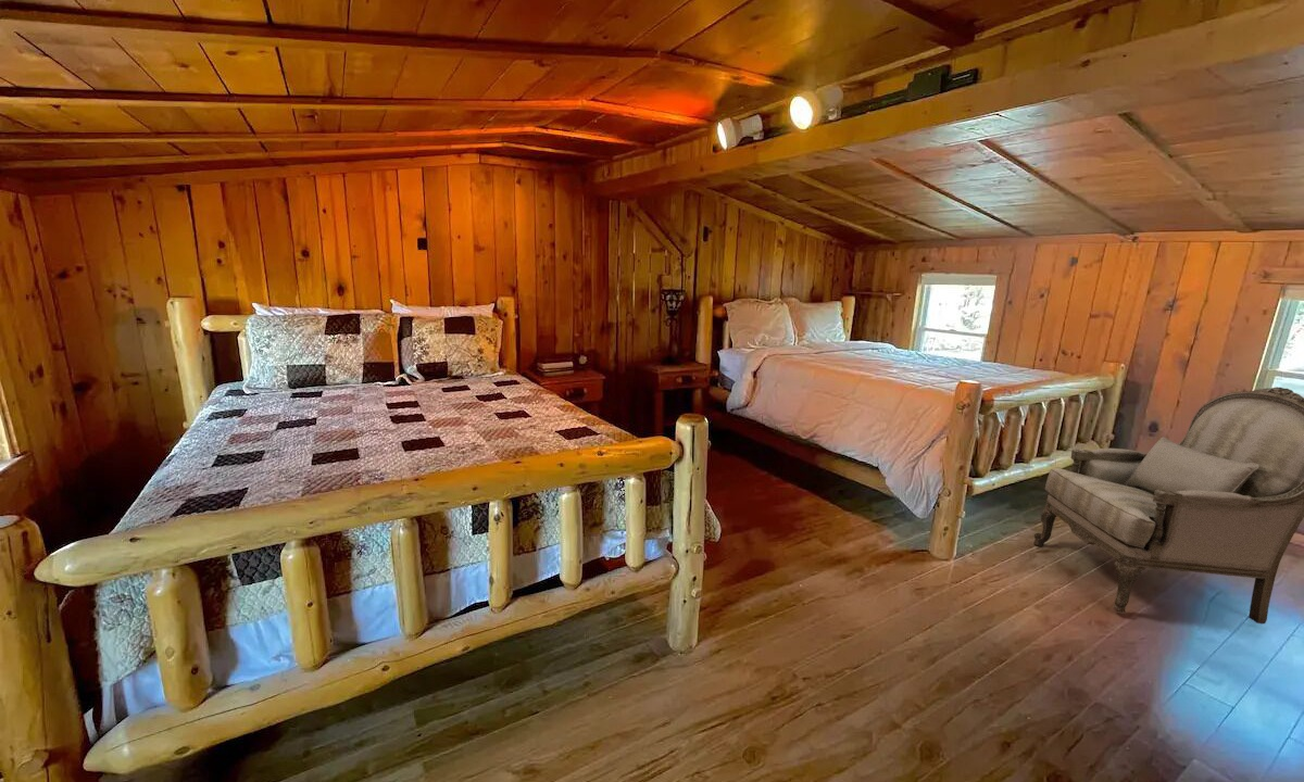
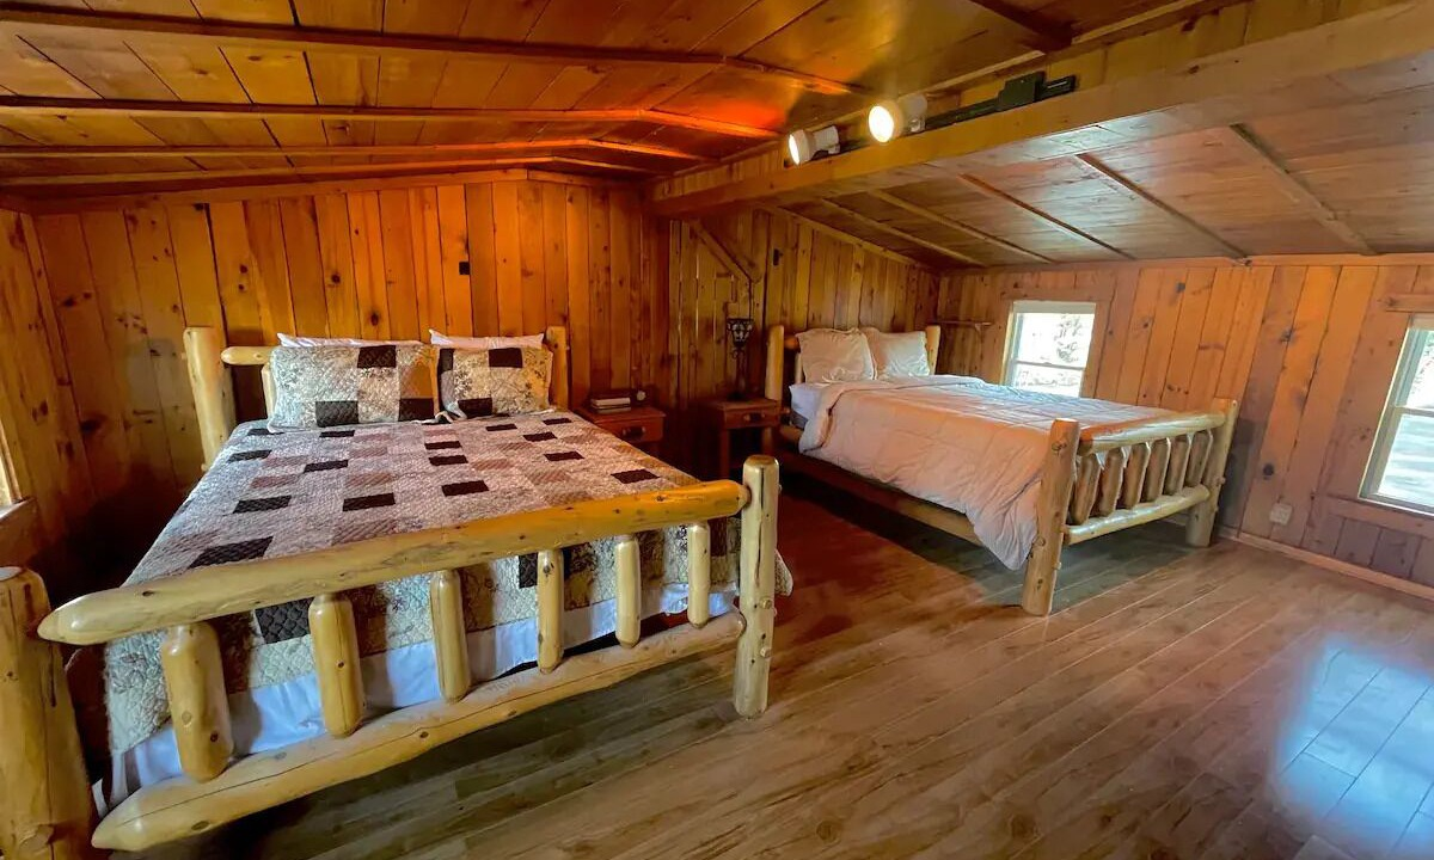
- armchair (1169, 485)
